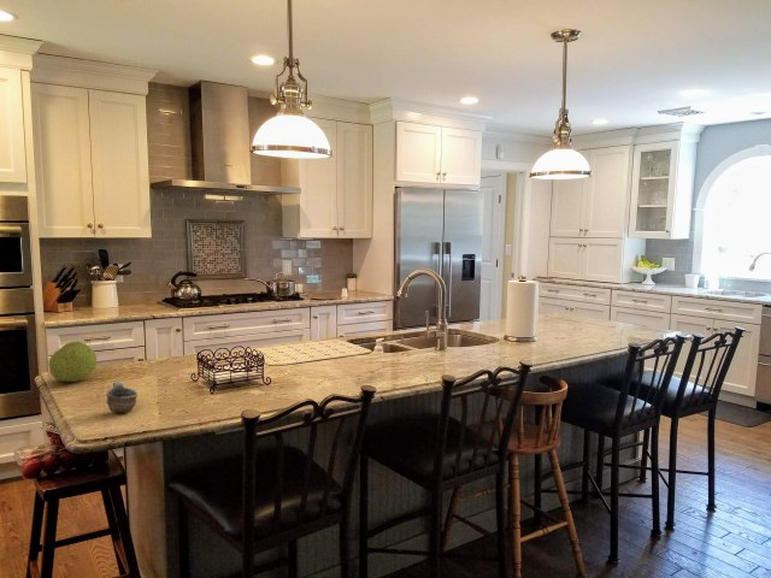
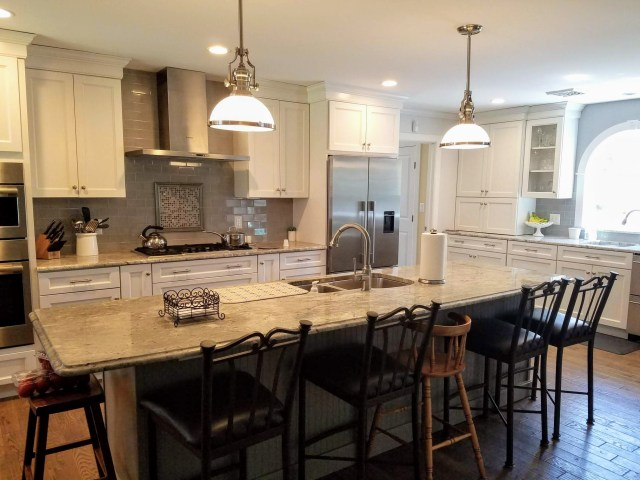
- cup (123, 397)
- fruit (72, 361)
